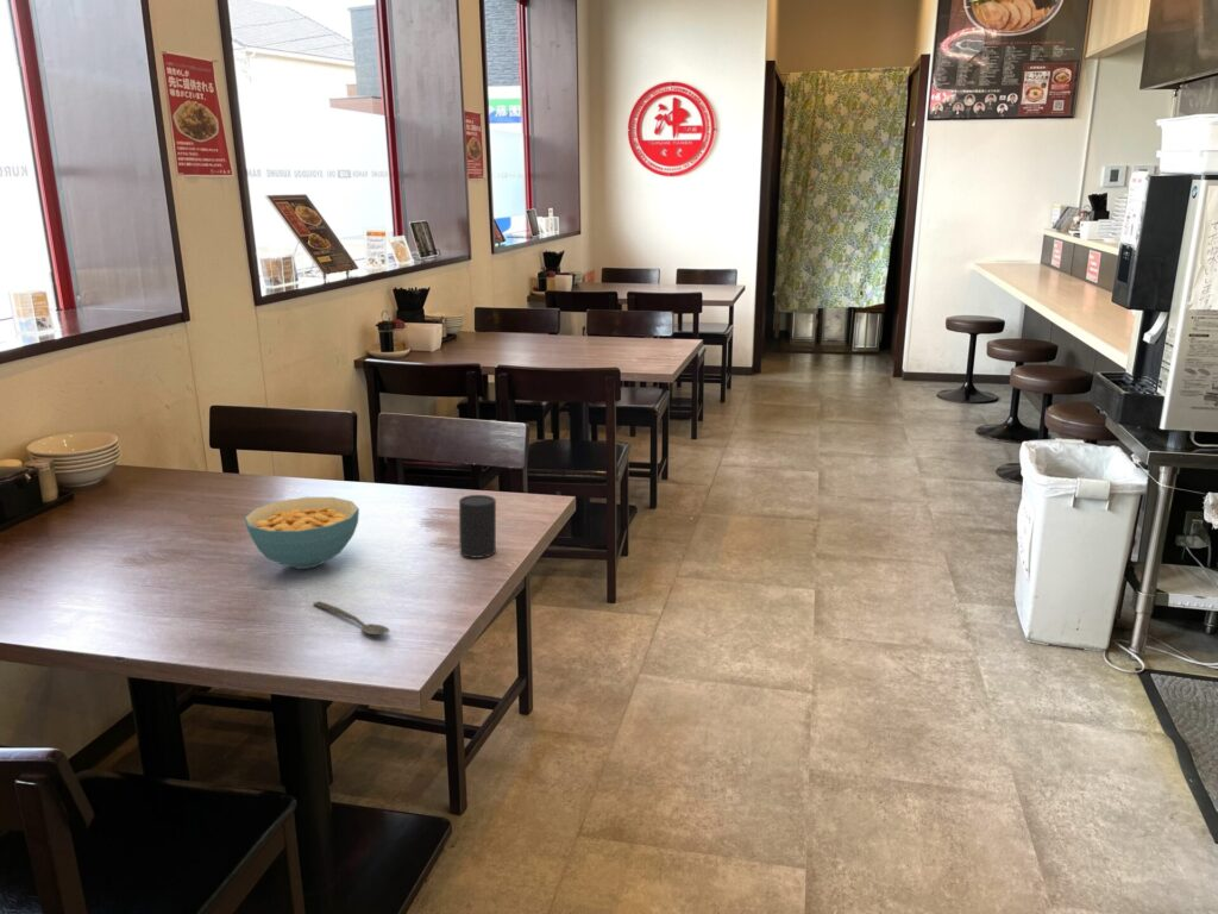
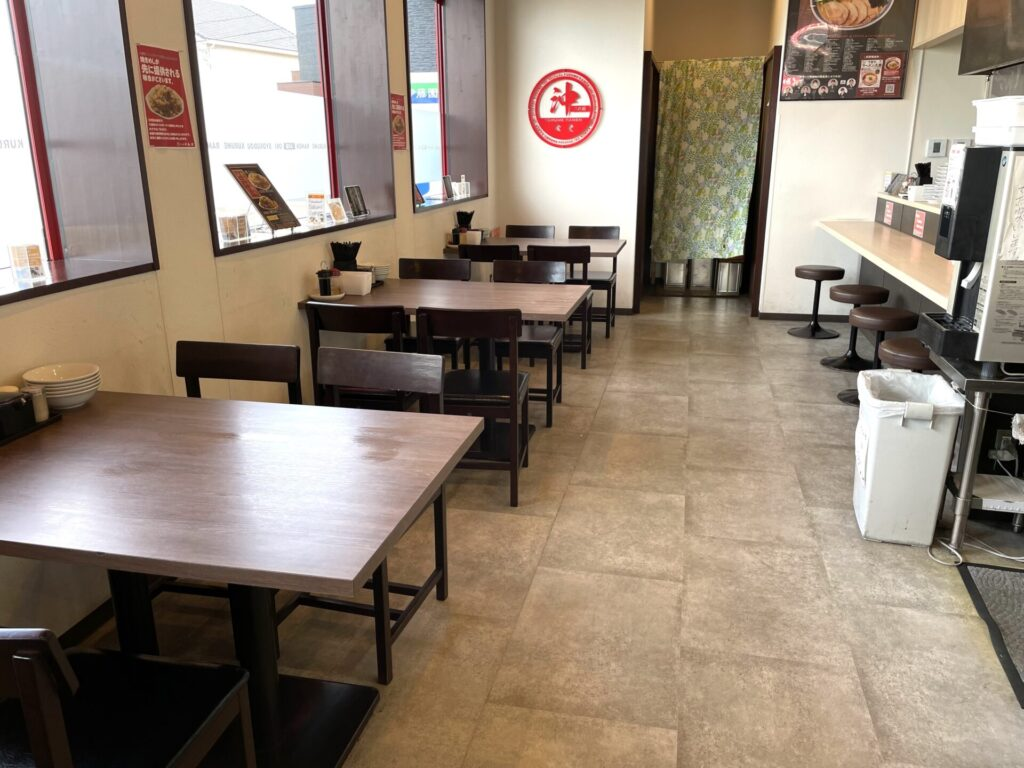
- cup (477, 525)
- spoon (350, 616)
- cereal bowl (304, 538)
